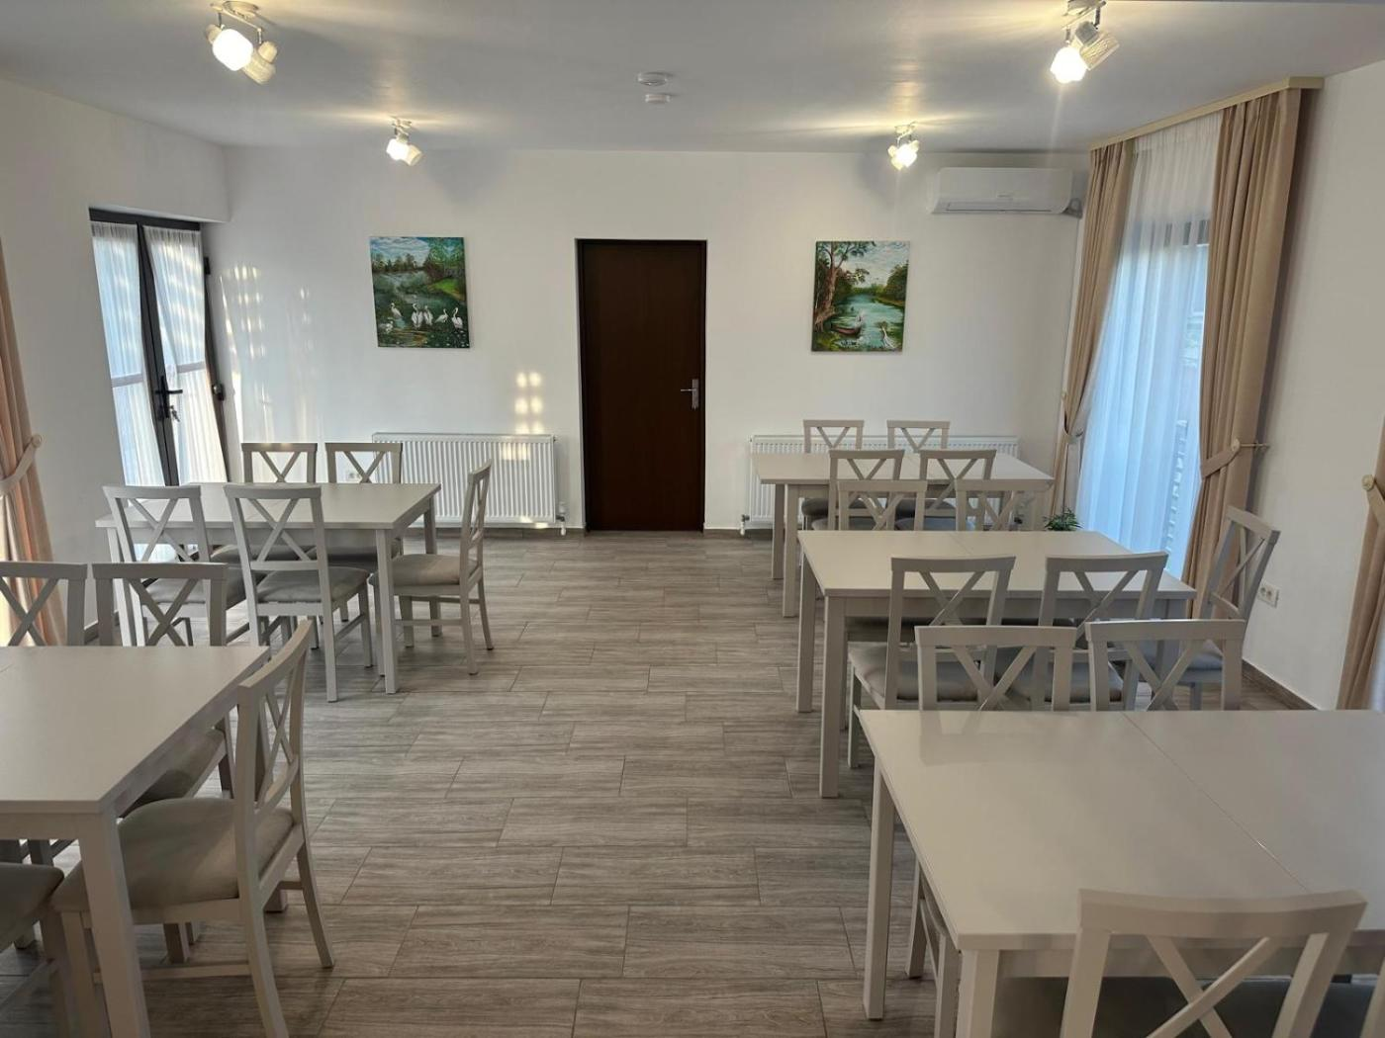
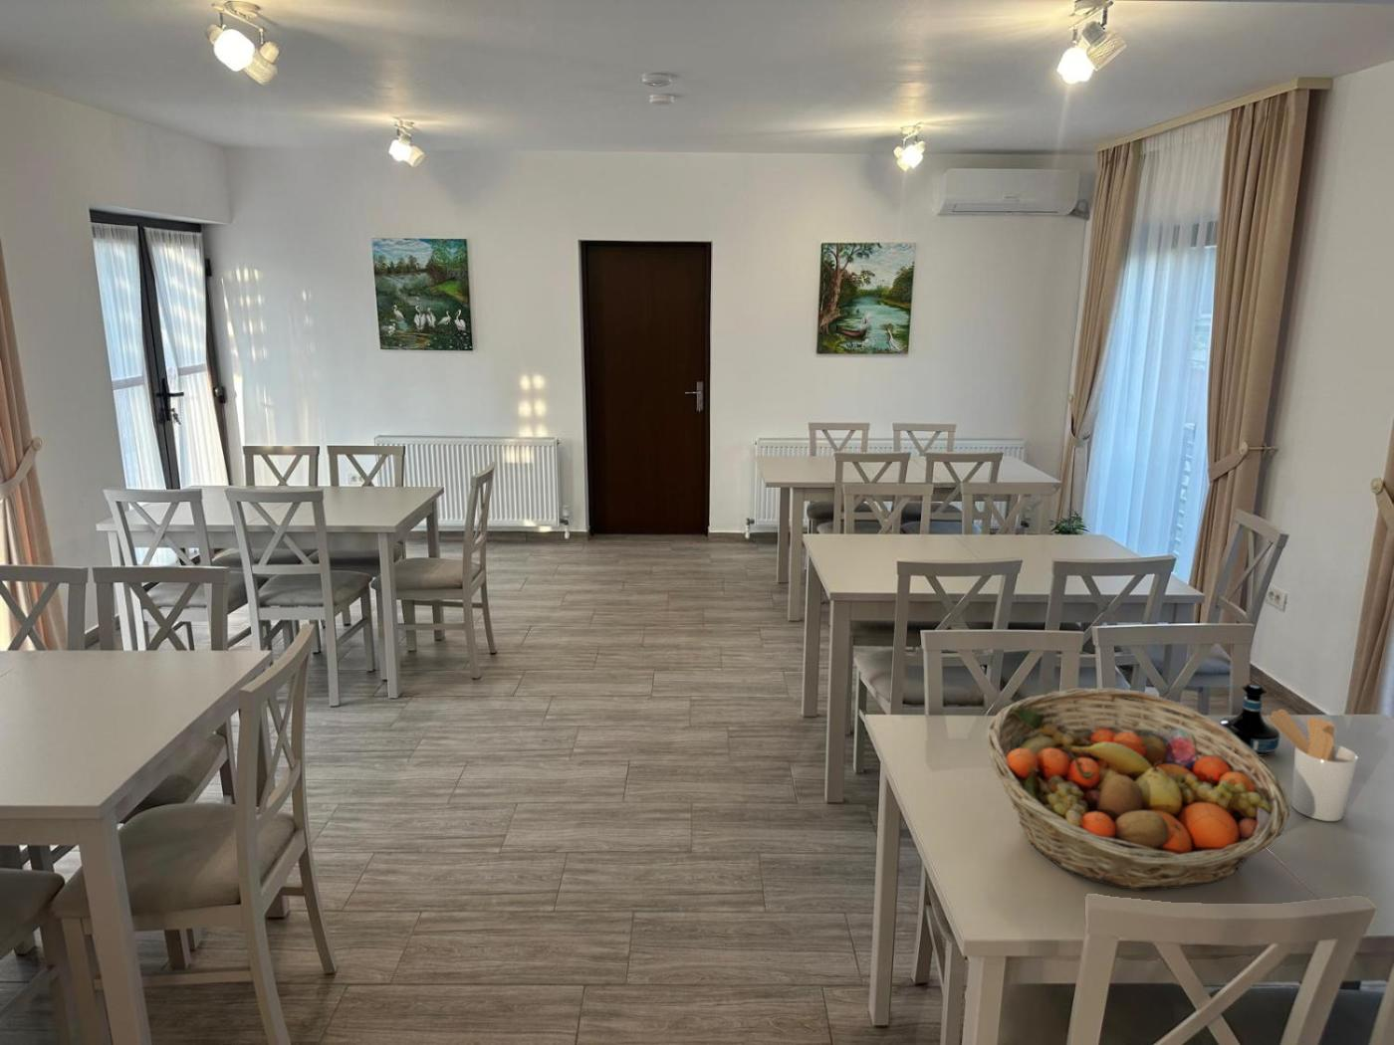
+ utensil holder (1307, 762)
+ fruit basket (1128, 784)
+ tequila bottle (1250, 715)
